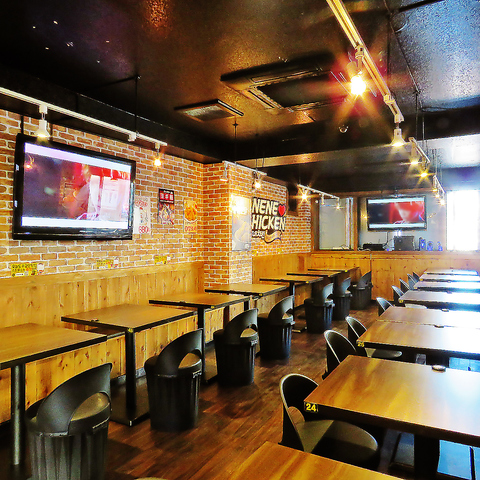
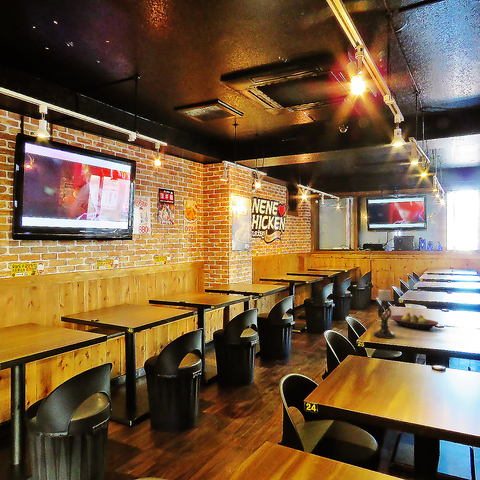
+ candle holder (385, 311)
+ fruit bowl (413, 320)
